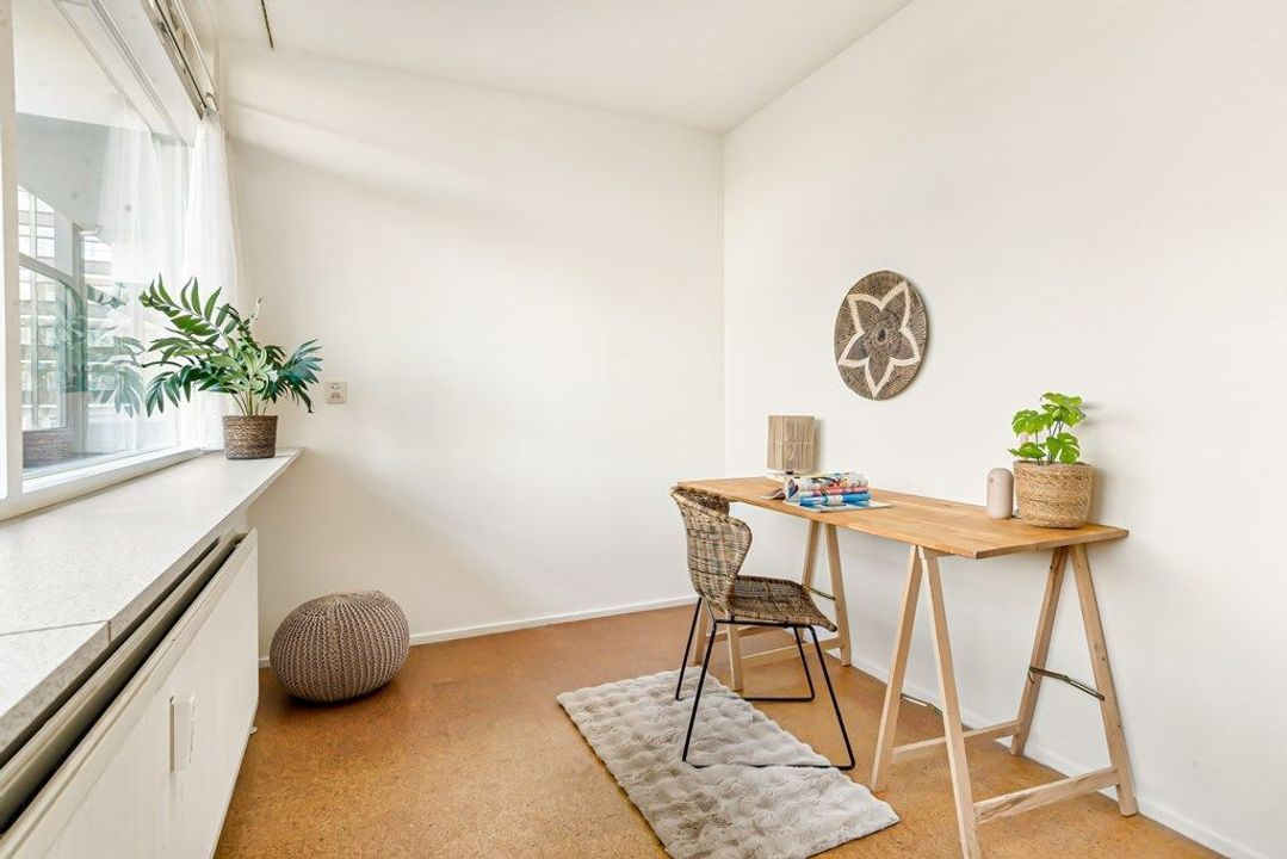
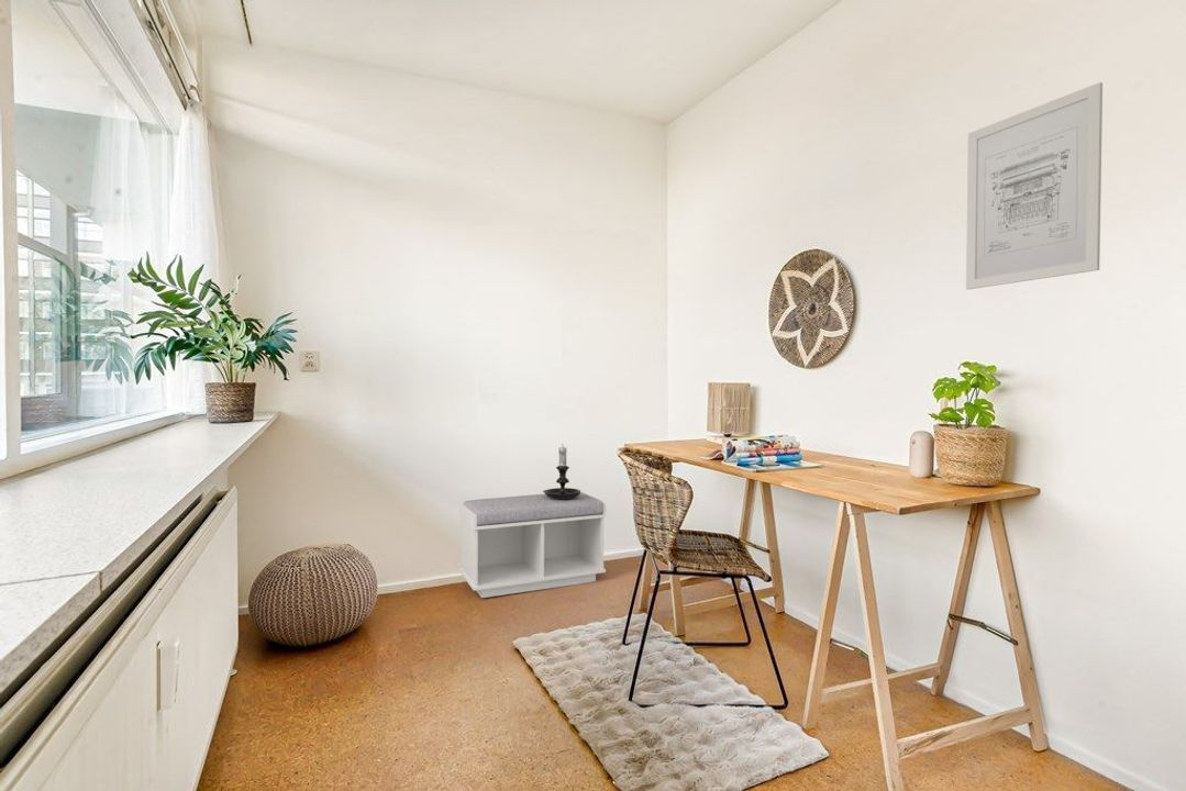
+ bench (532, 539)
+ candle holder (562, 470)
+ wall art (1028, 196)
